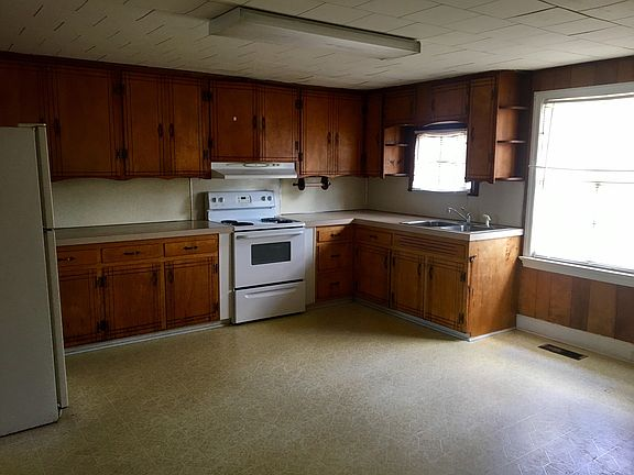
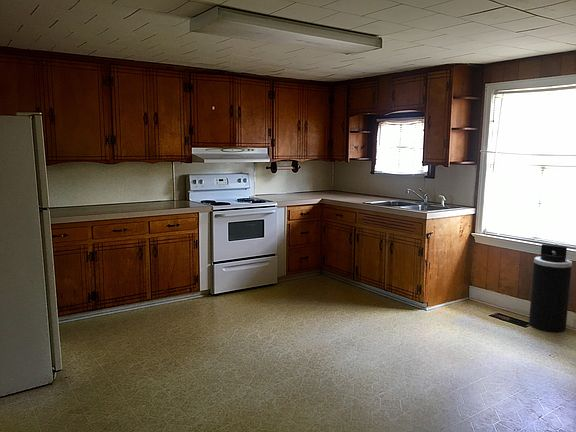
+ trash can (550, 286)
